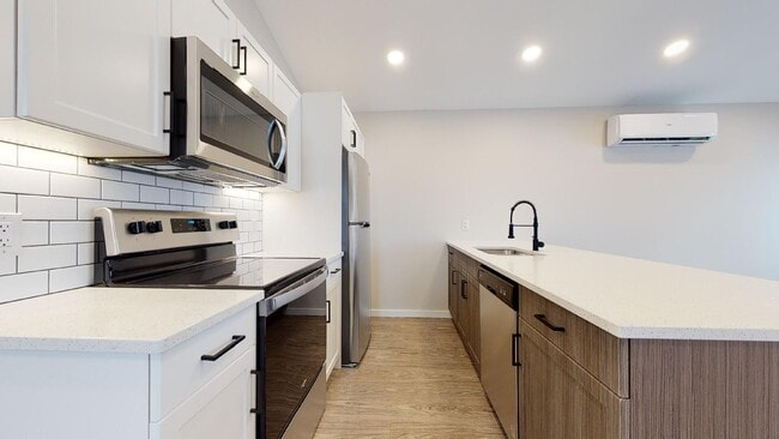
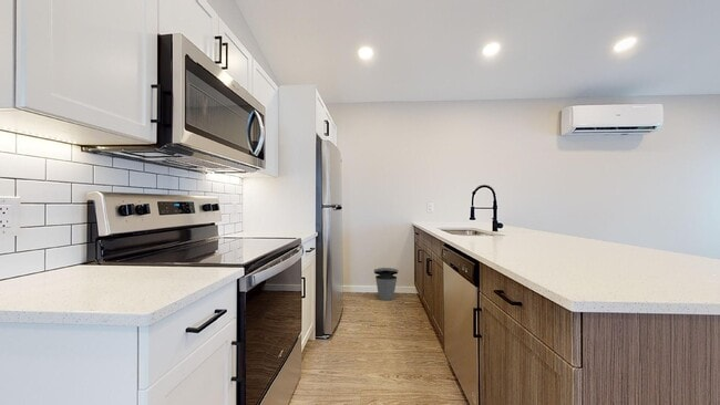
+ trash can (385, 281)
